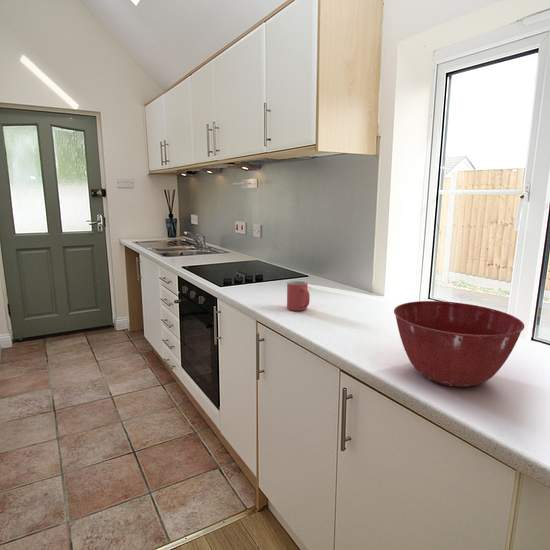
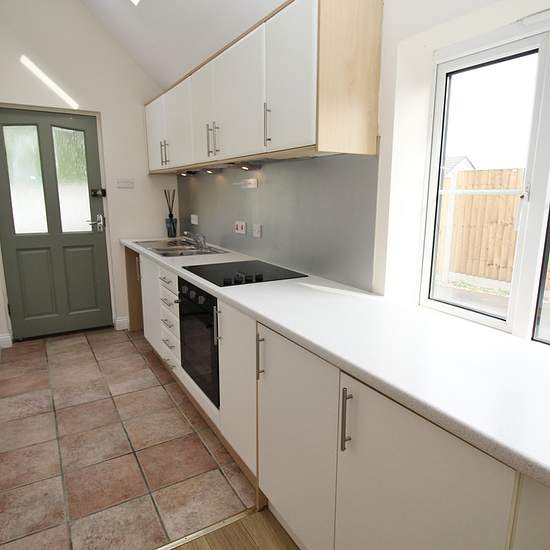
- mug (299, 296)
- mixing bowl (453, 345)
